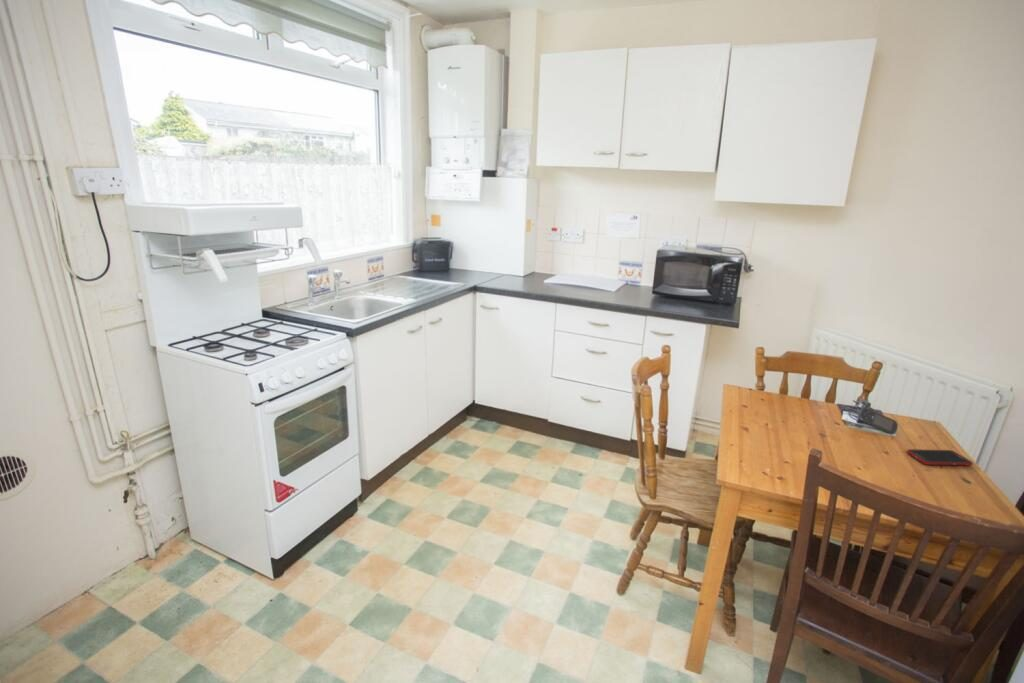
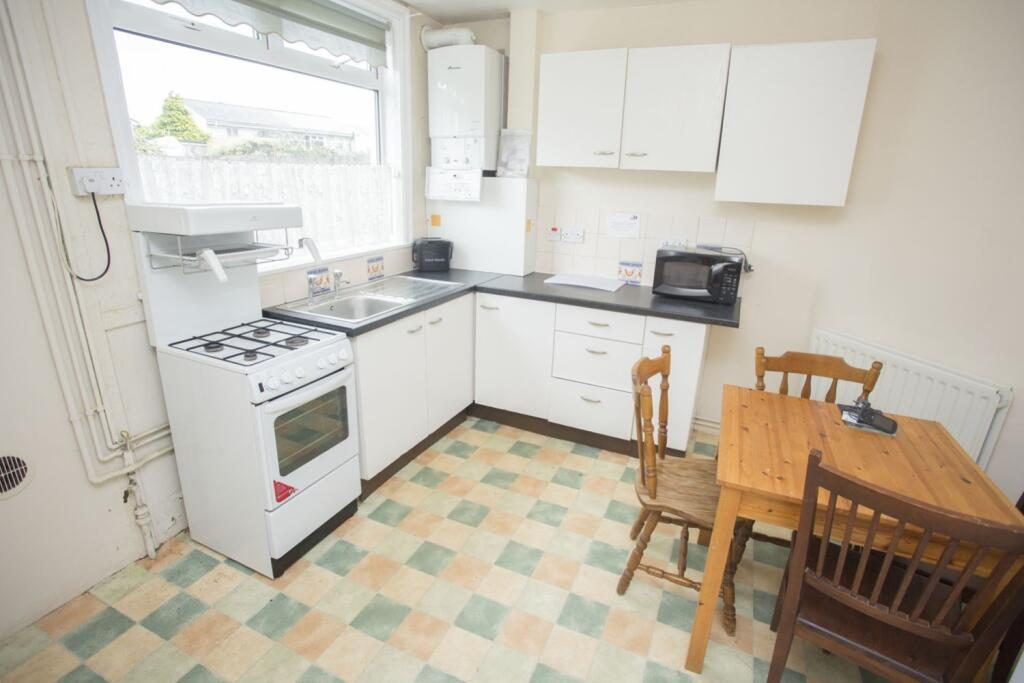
- cell phone (939, 457)
